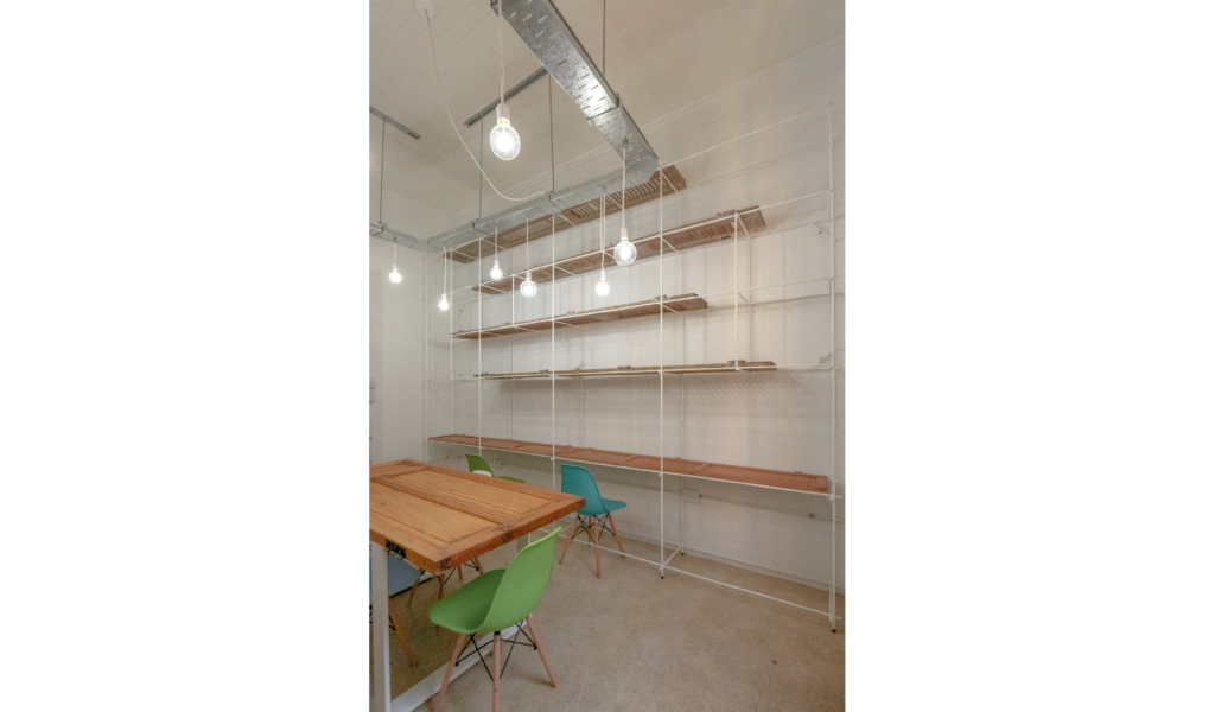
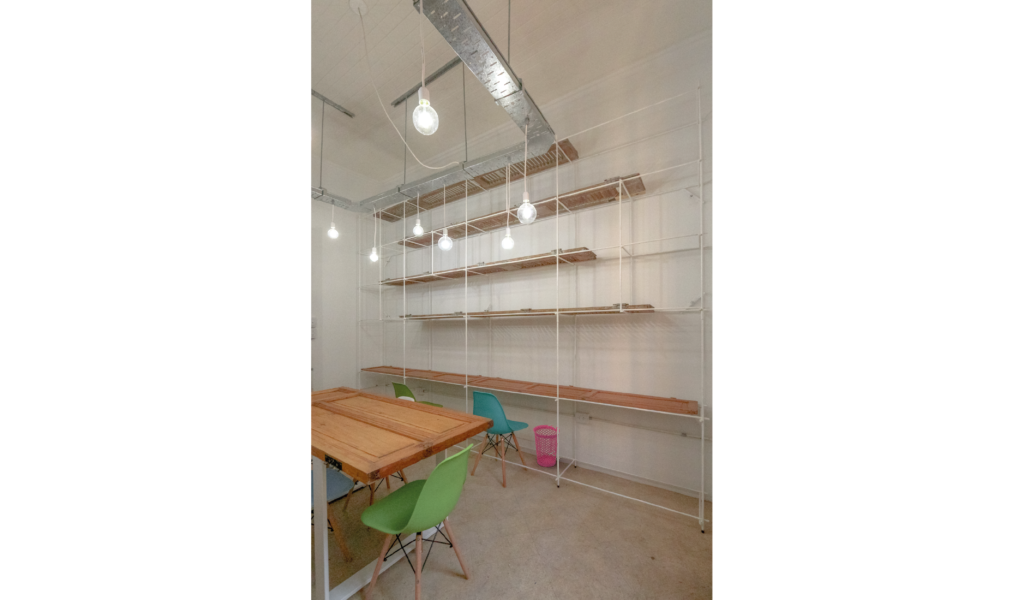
+ waste basket (546, 446)
